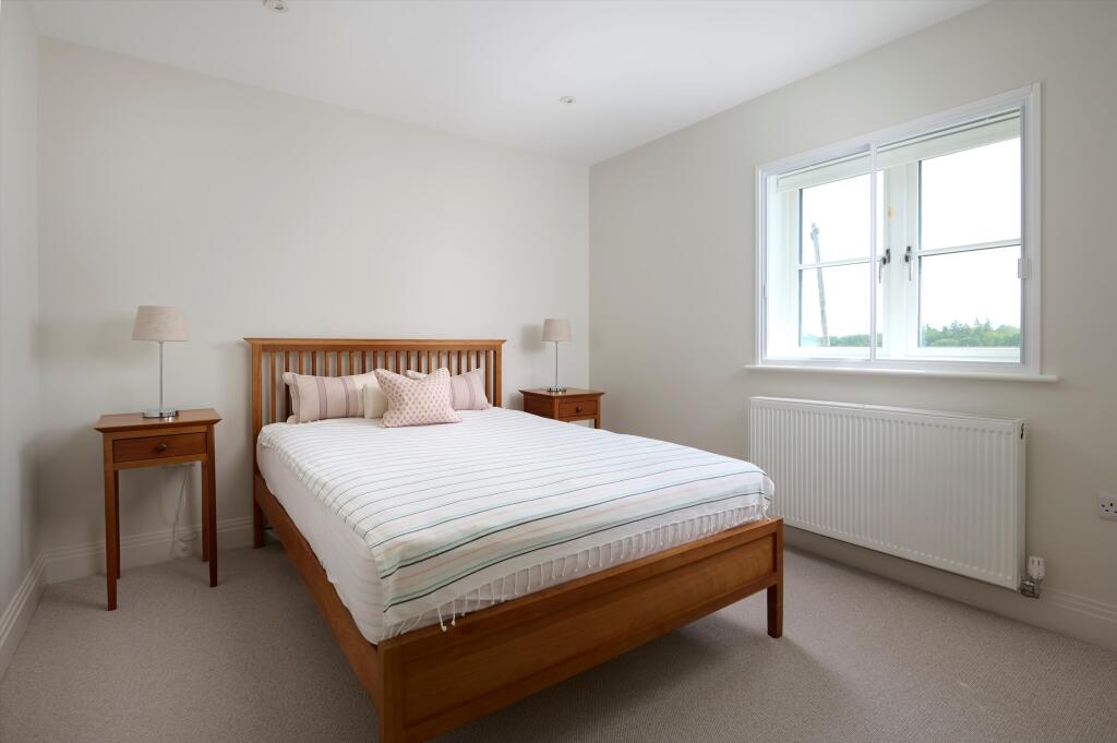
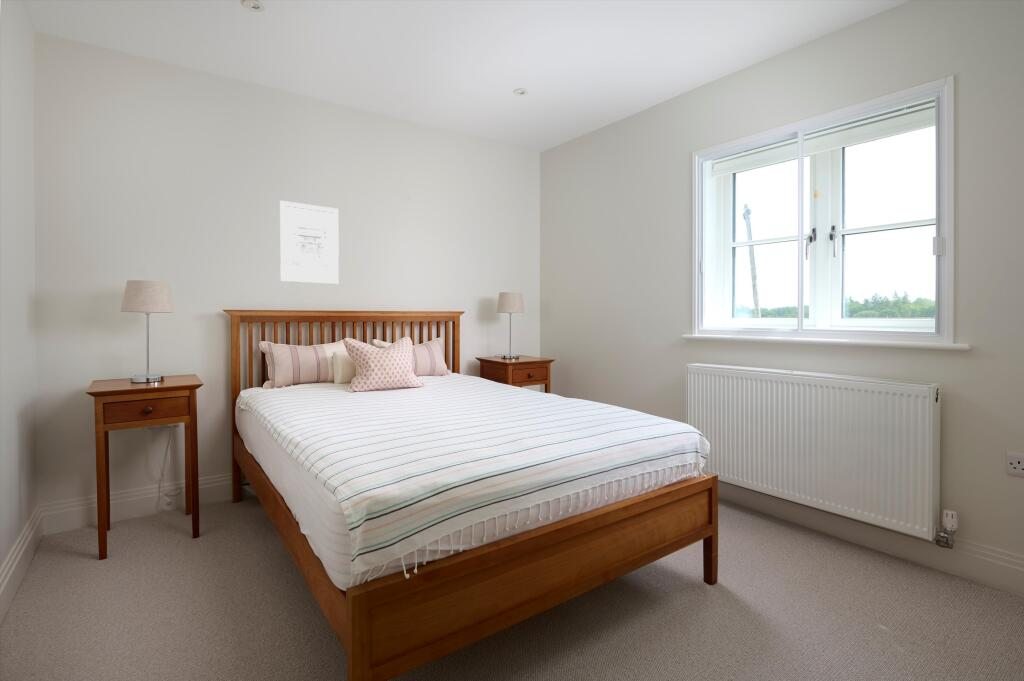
+ wall art (310, 243)
